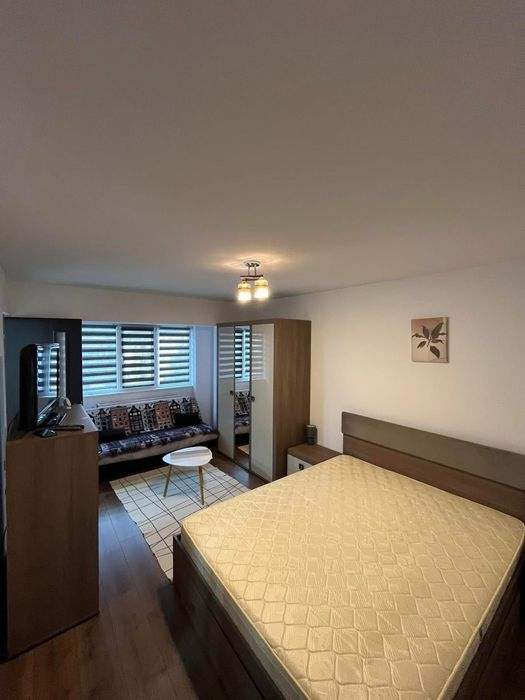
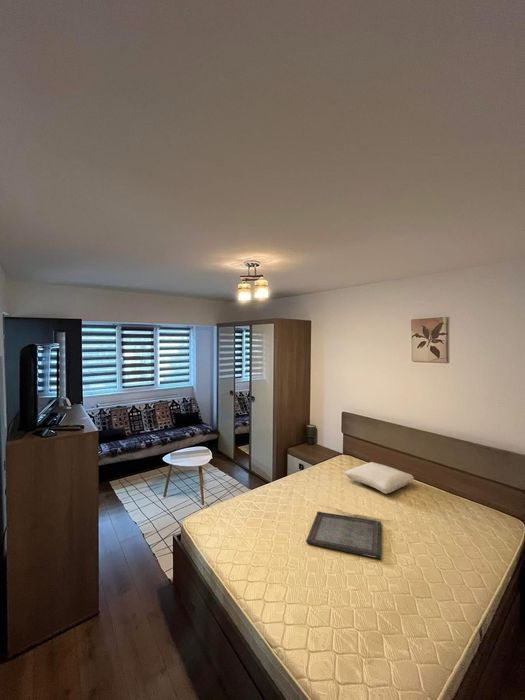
+ serving tray (345, 531)
+ pillow (378, 476)
